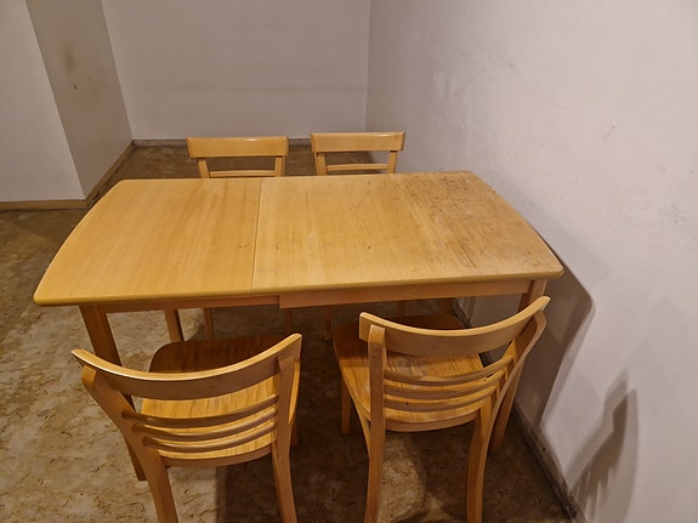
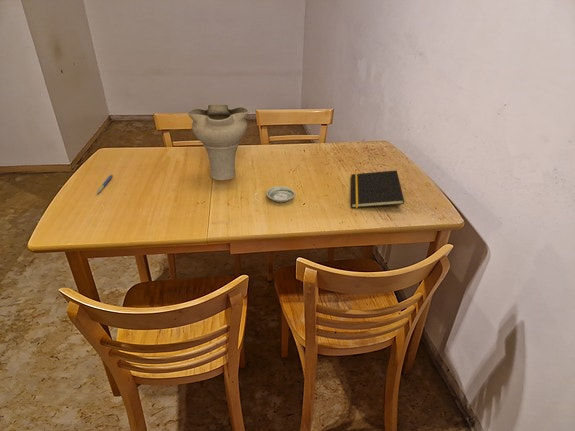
+ saucer (280, 195)
+ notepad (375, 187)
+ vase (221, 147)
+ pen (104, 184)
